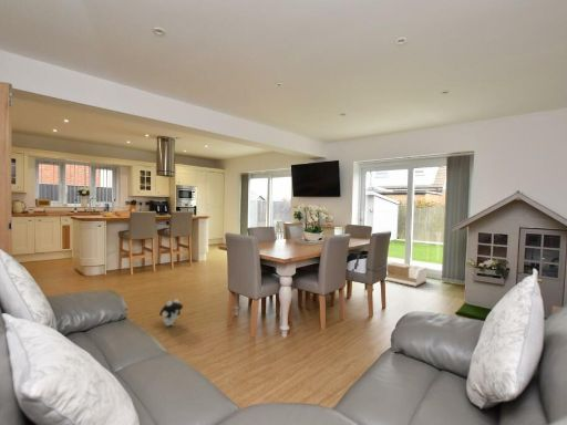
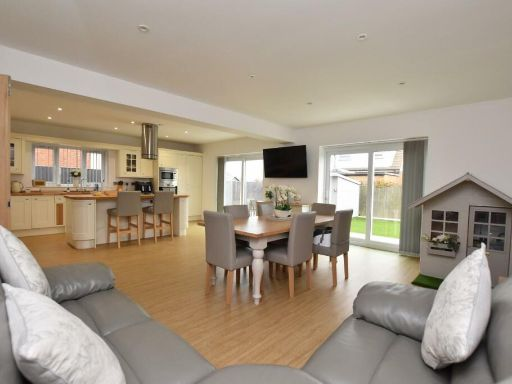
- plush toy (171, 311)
- storage bin (402, 272)
